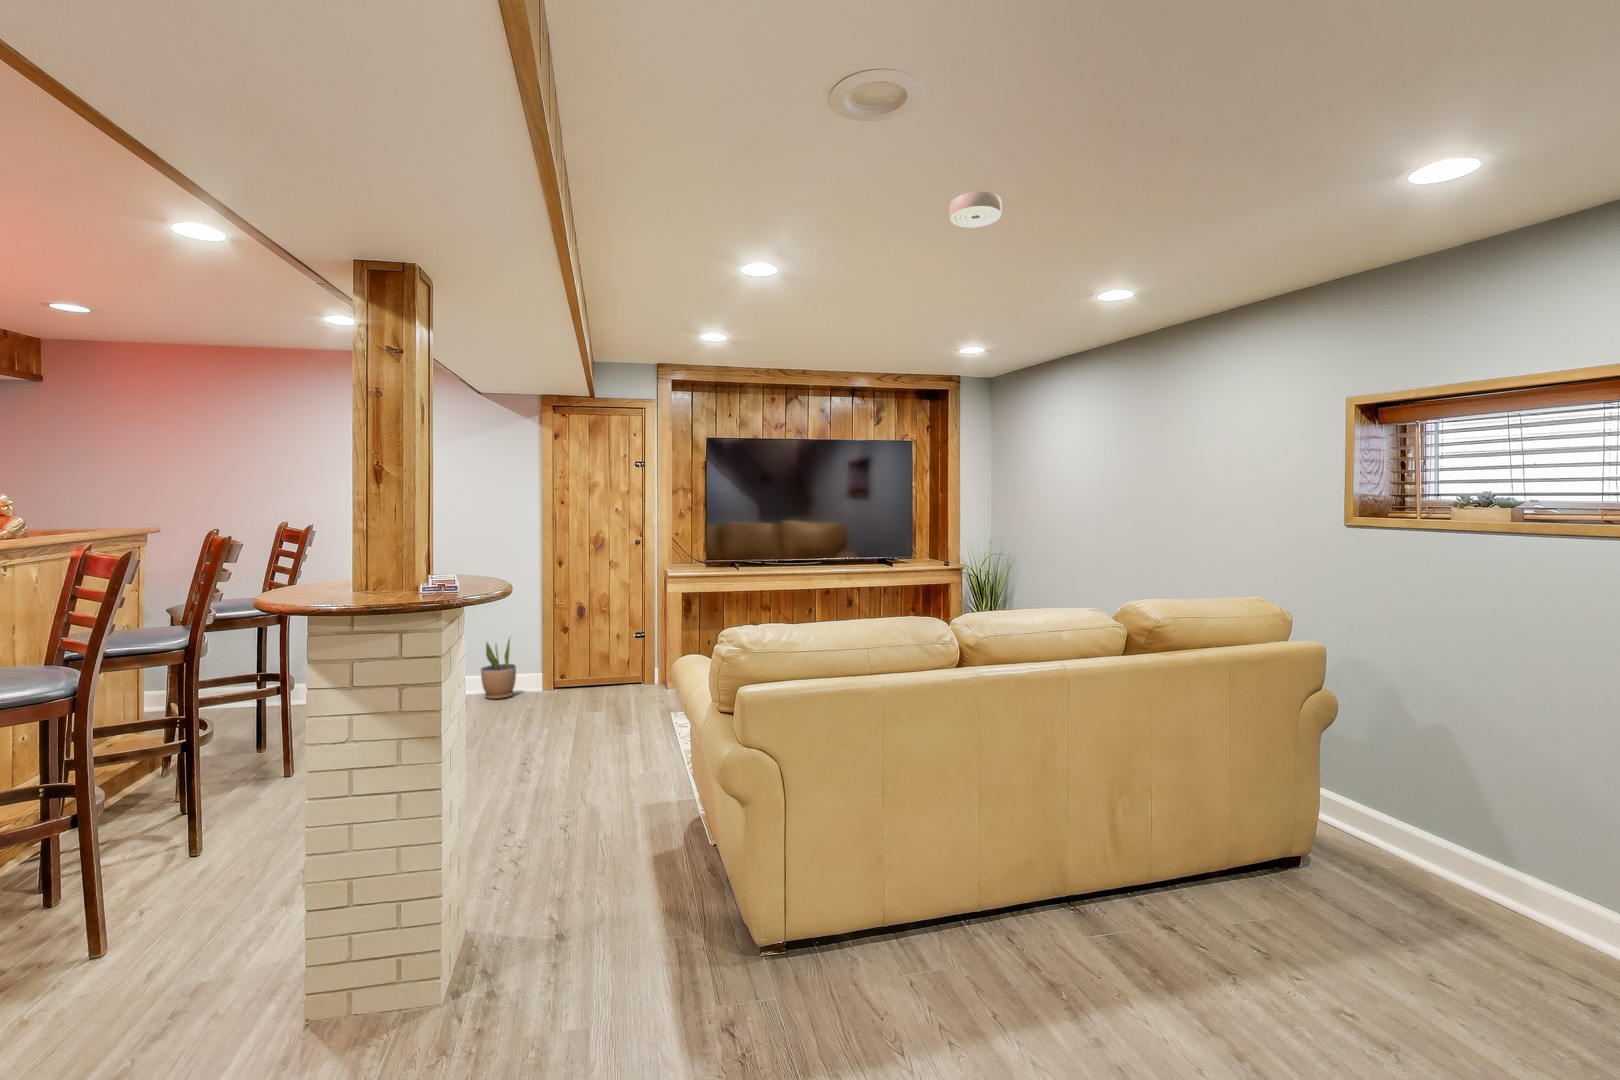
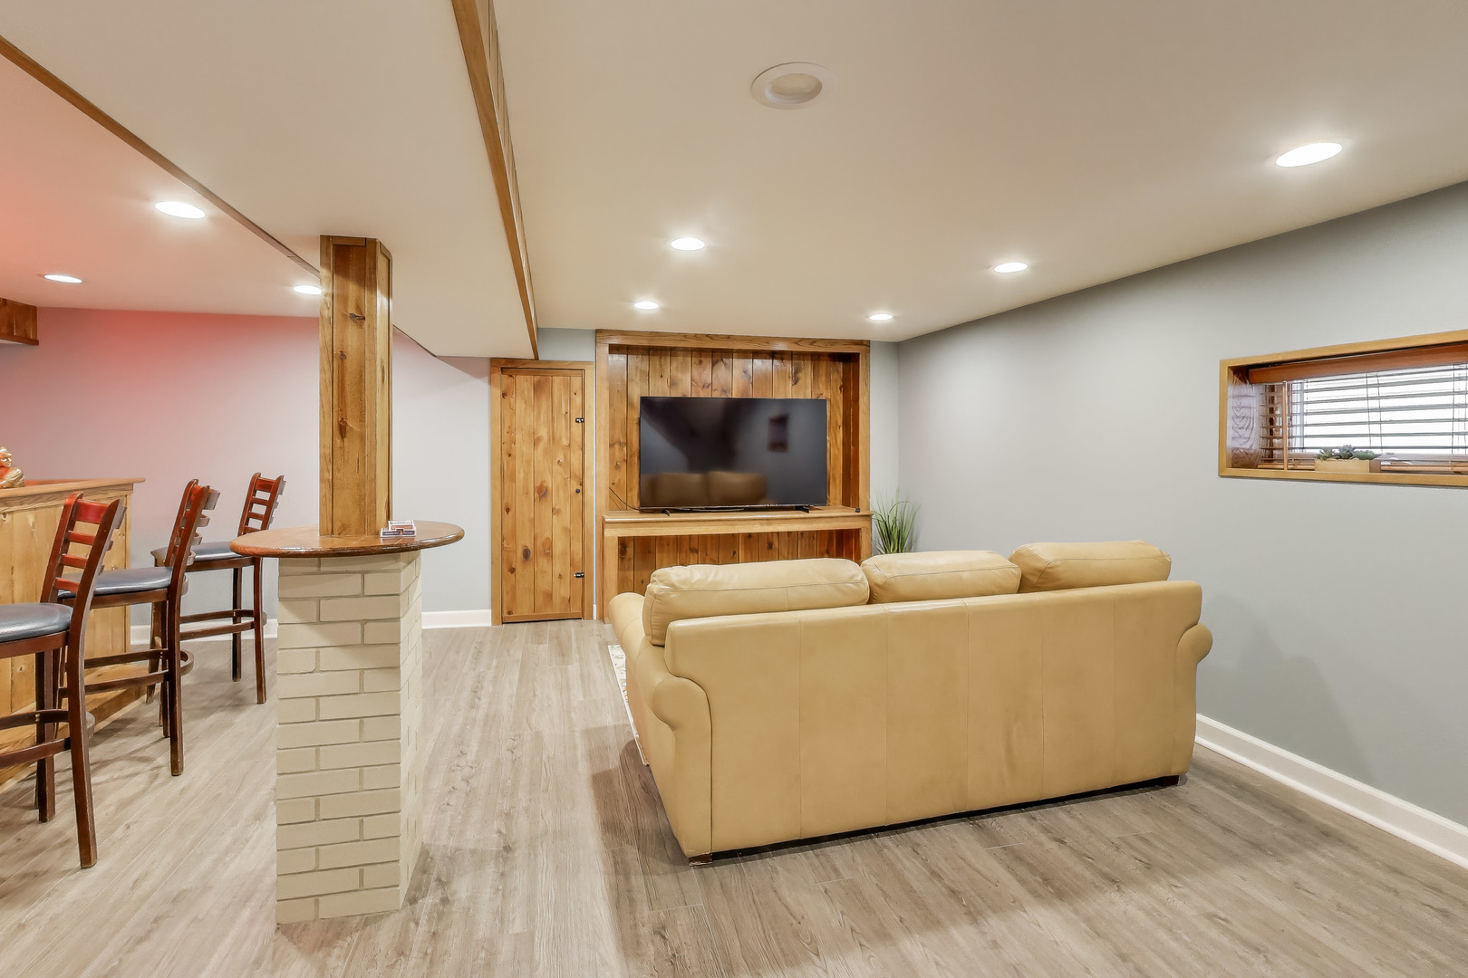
- potted plant (498, 665)
- smoke detector (975, 210)
